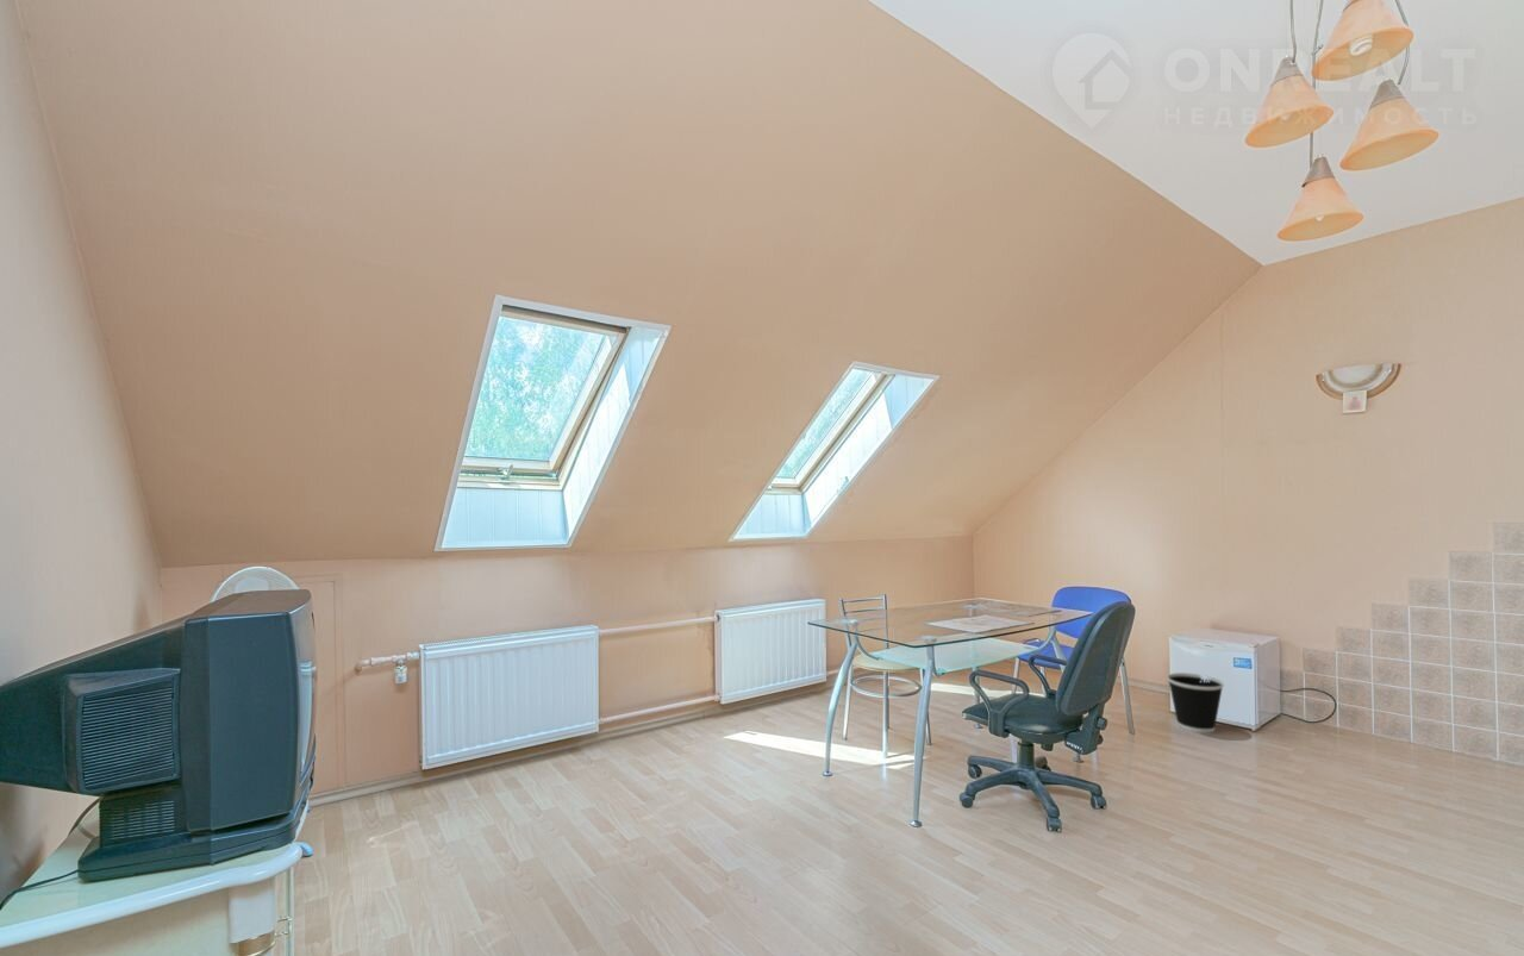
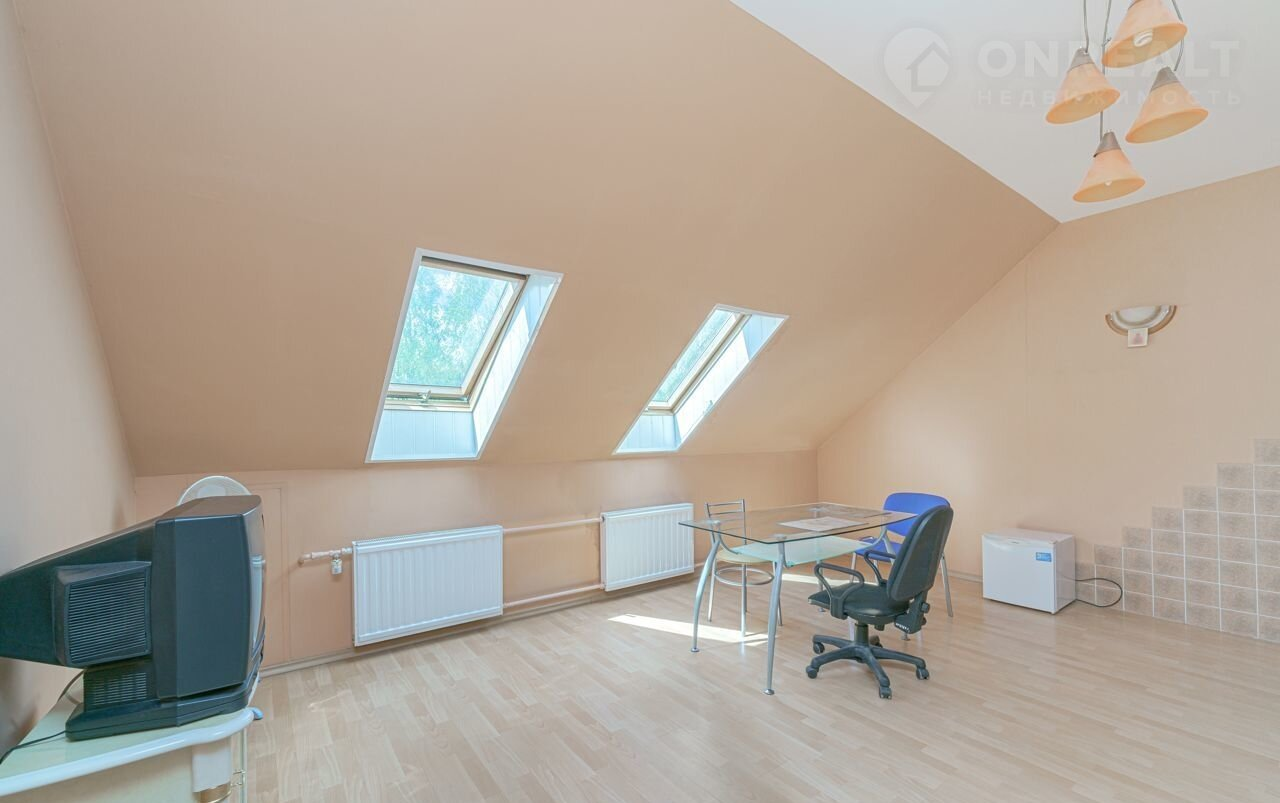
- wastebasket (1194, 702)
